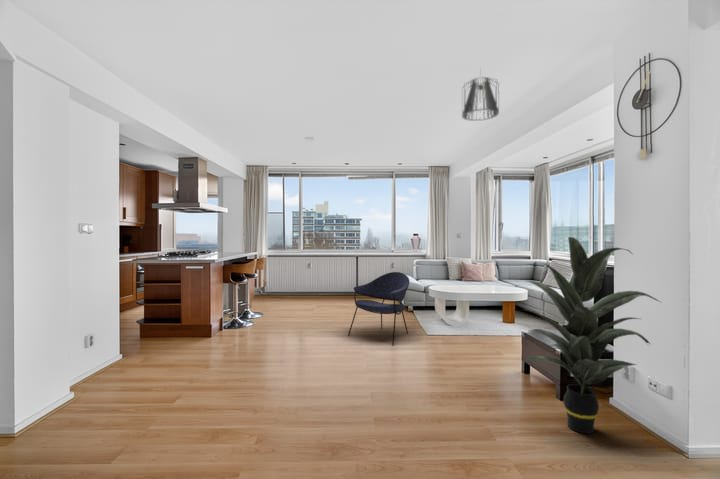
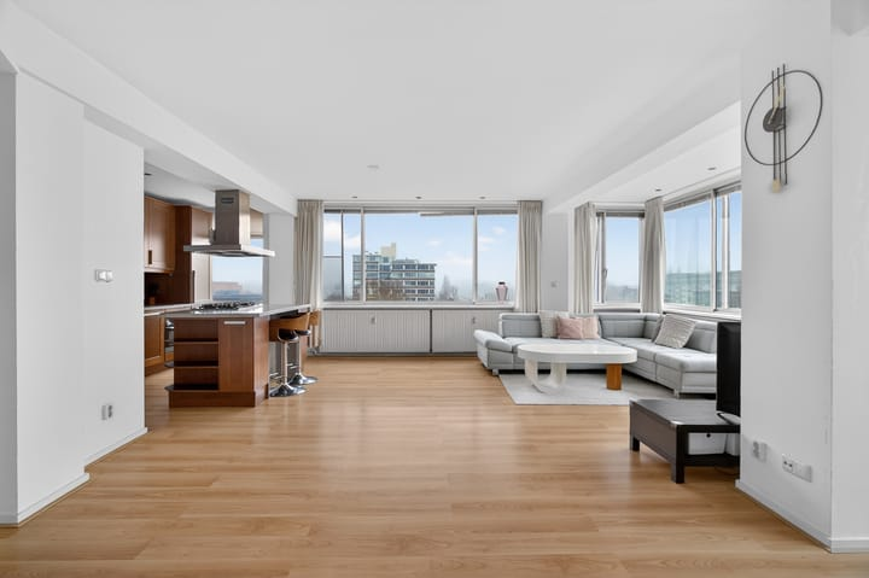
- chair (383, 304)
- indoor plant (582, 330)
- pendant light (480, 91)
